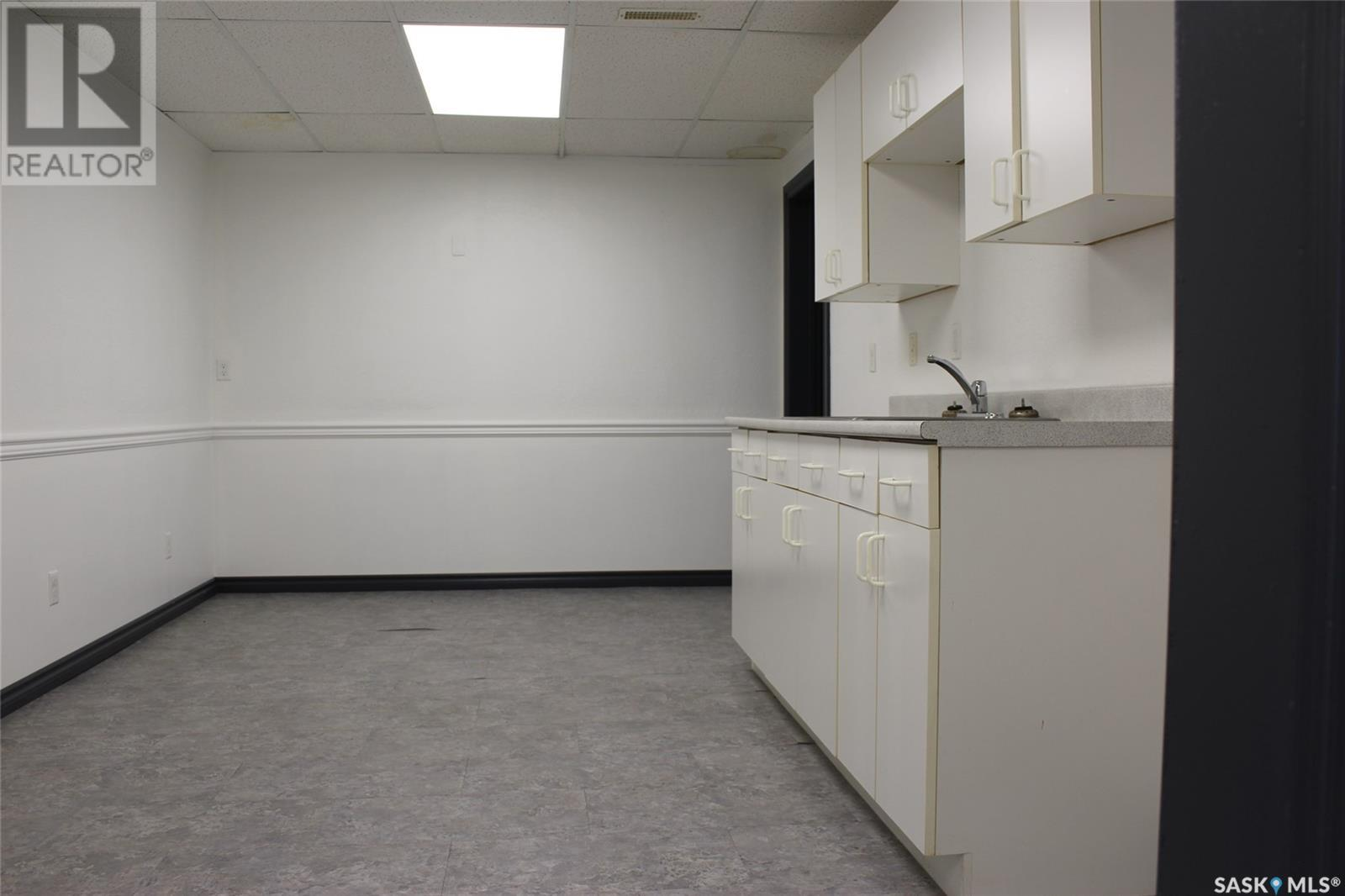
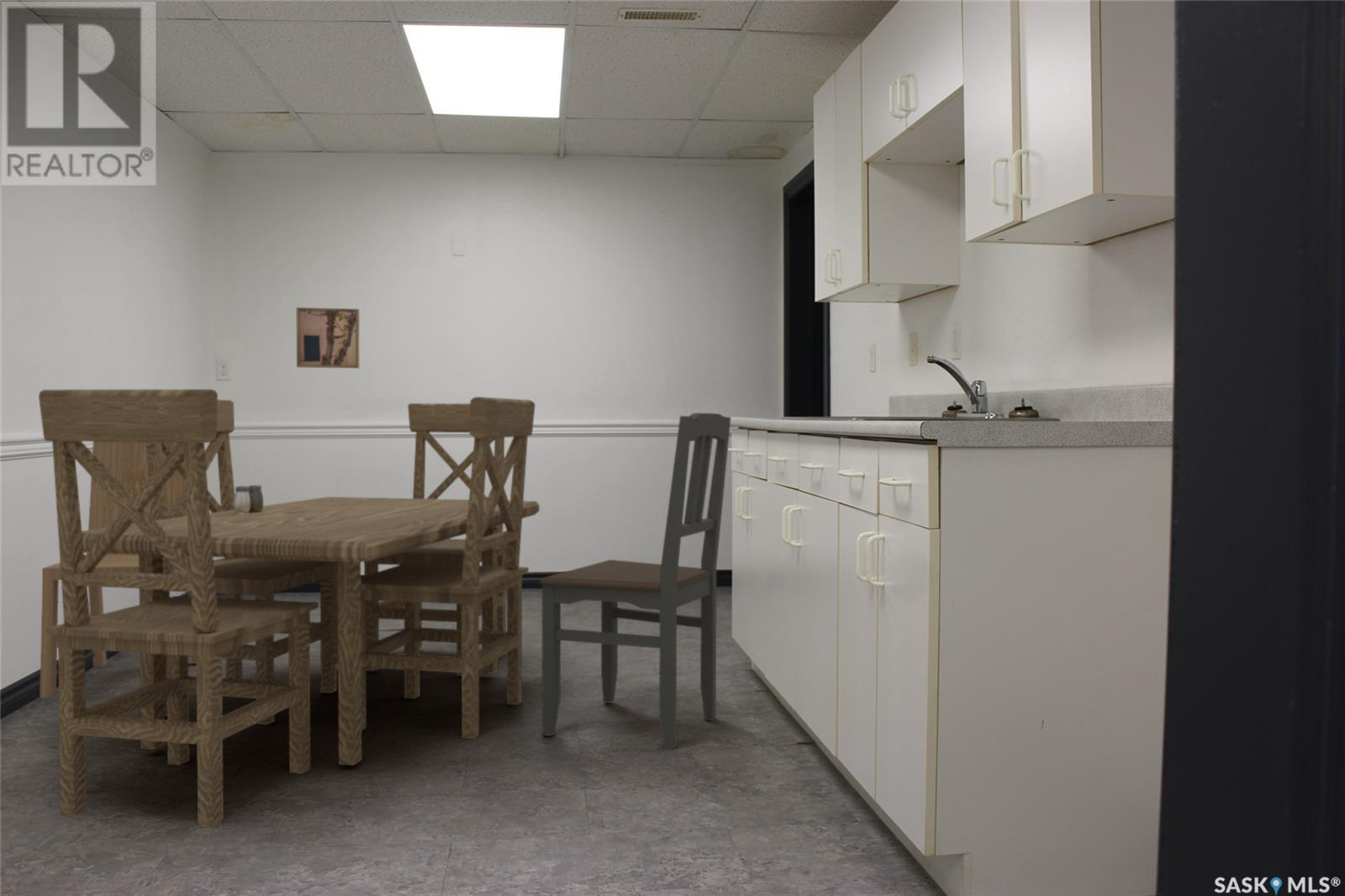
+ wall art (328, 338)
+ dining chair (128, 554)
+ dining chair (641, 570)
+ dining set (336, 556)
+ salt and pepper shaker (249, 499)
